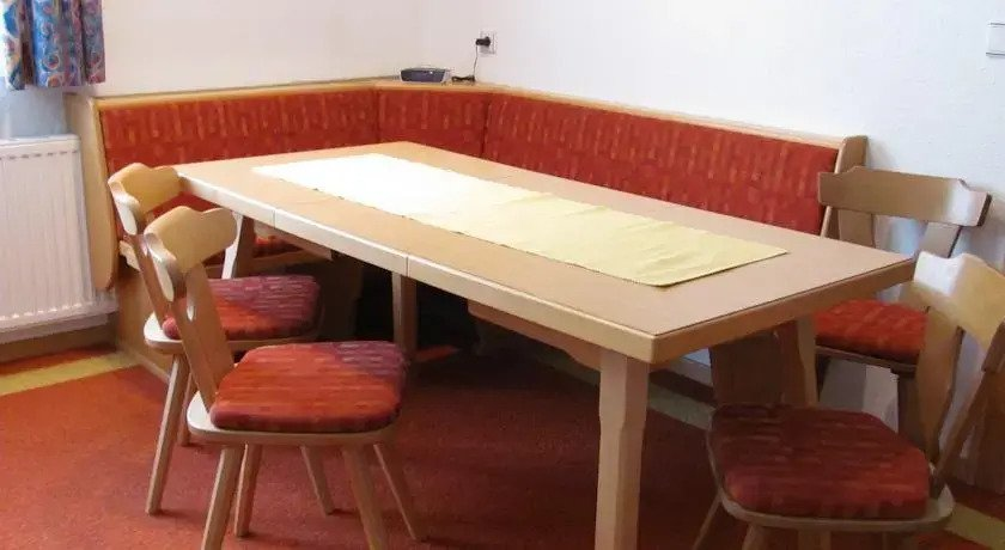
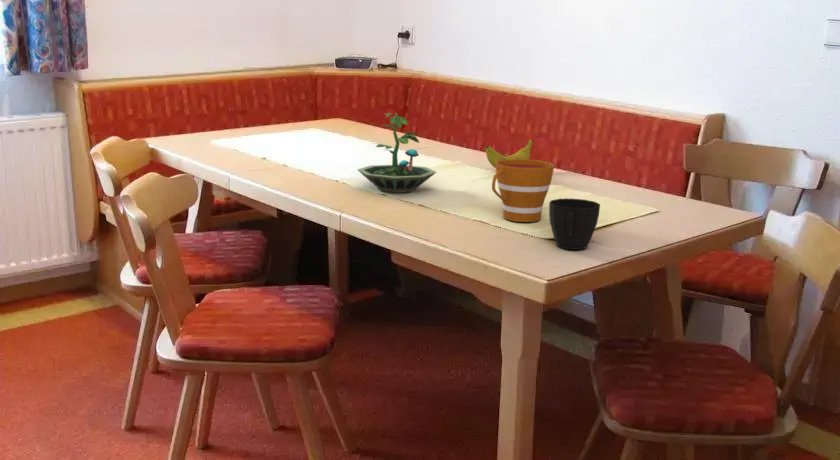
+ terrarium (396, 128)
+ banana (509, 156)
+ cup (519, 191)
+ cup (571, 225)
